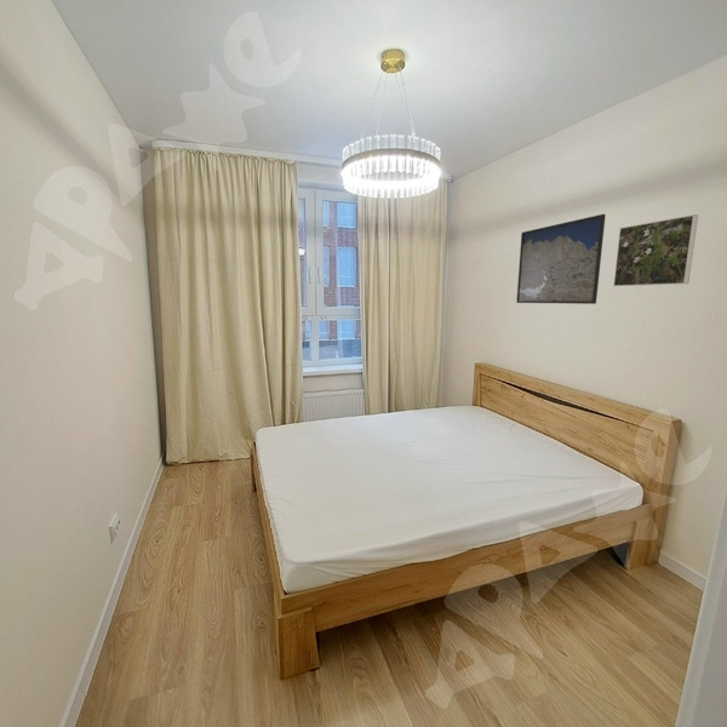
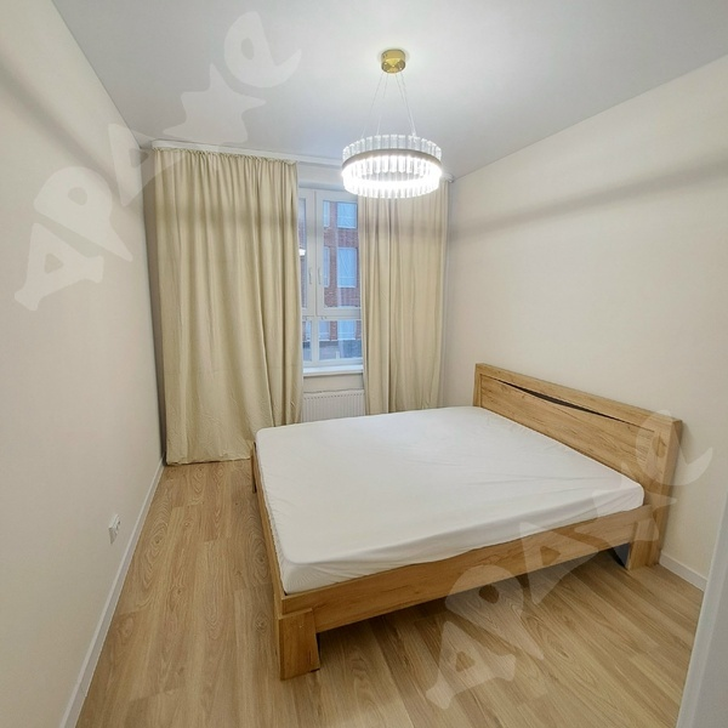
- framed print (651, 253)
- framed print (555, 264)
